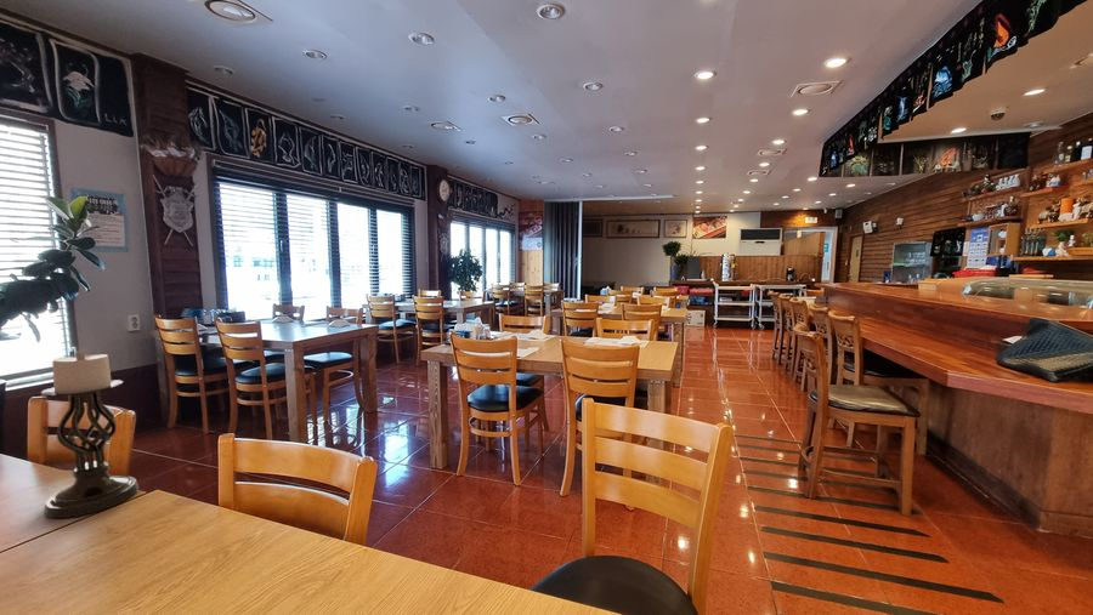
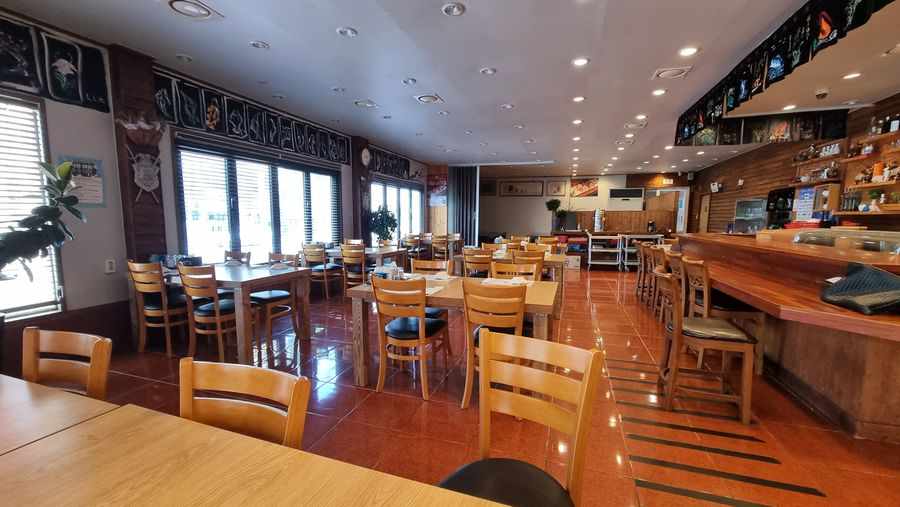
- candle holder (89, 427)
